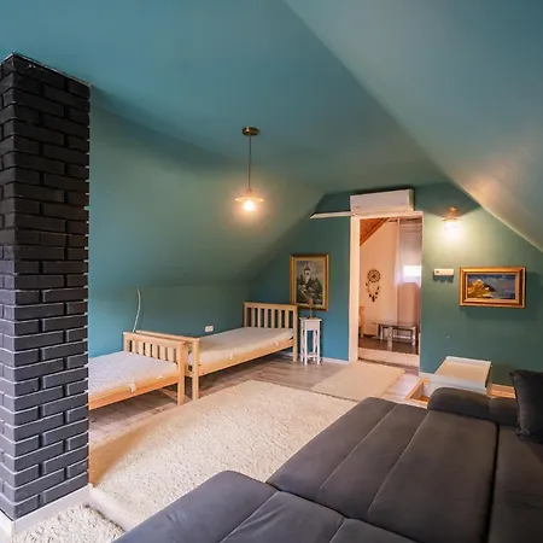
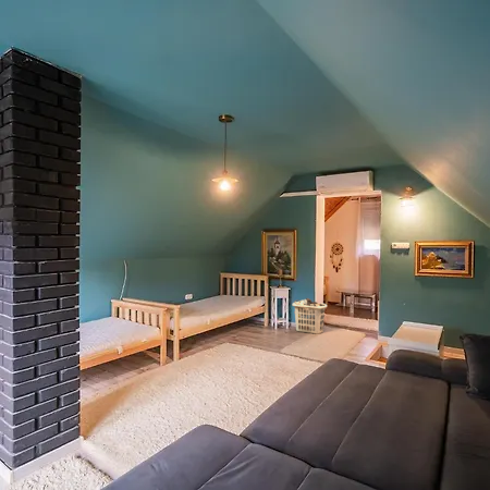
+ clothes hamper (309, 315)
